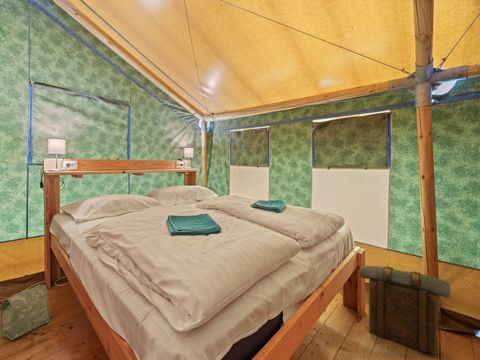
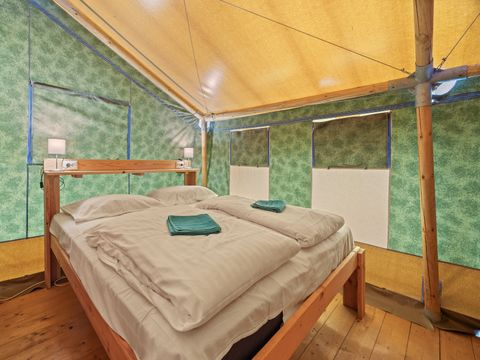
- backpack (401, 303)
- bag (25, 309)
